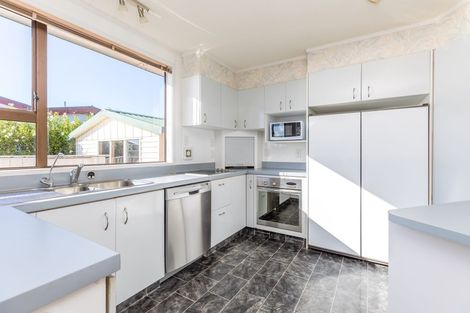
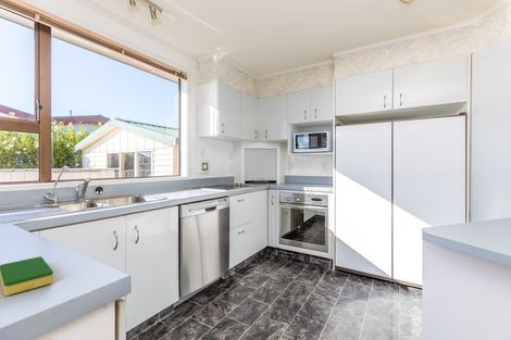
+ dish sponge (25, 273)
